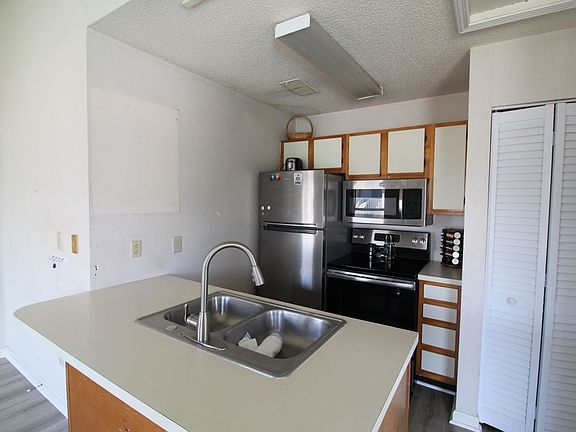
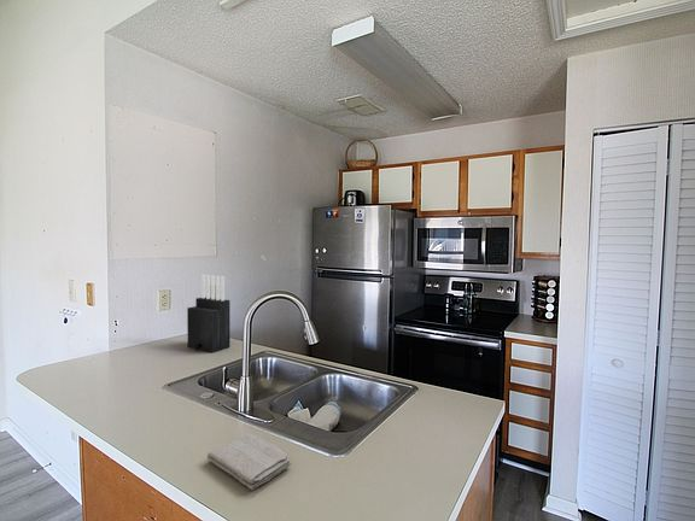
+ washcloth (249, 457)
+ knife block (206, 311)
